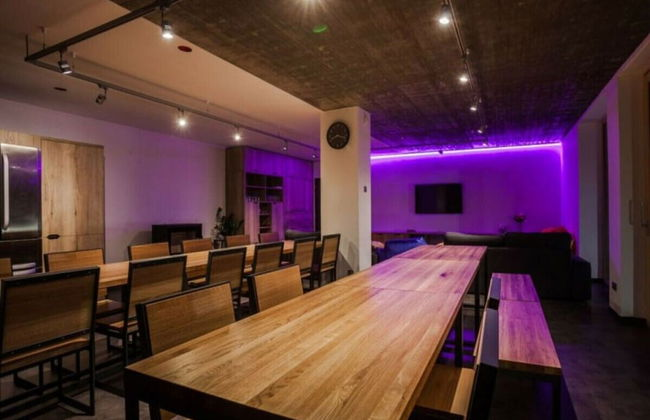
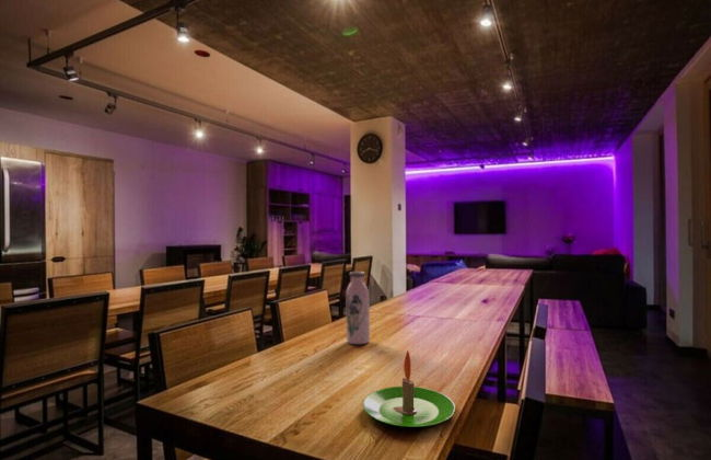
+ candle (408, 381)
+ water bottle (357, 306)
